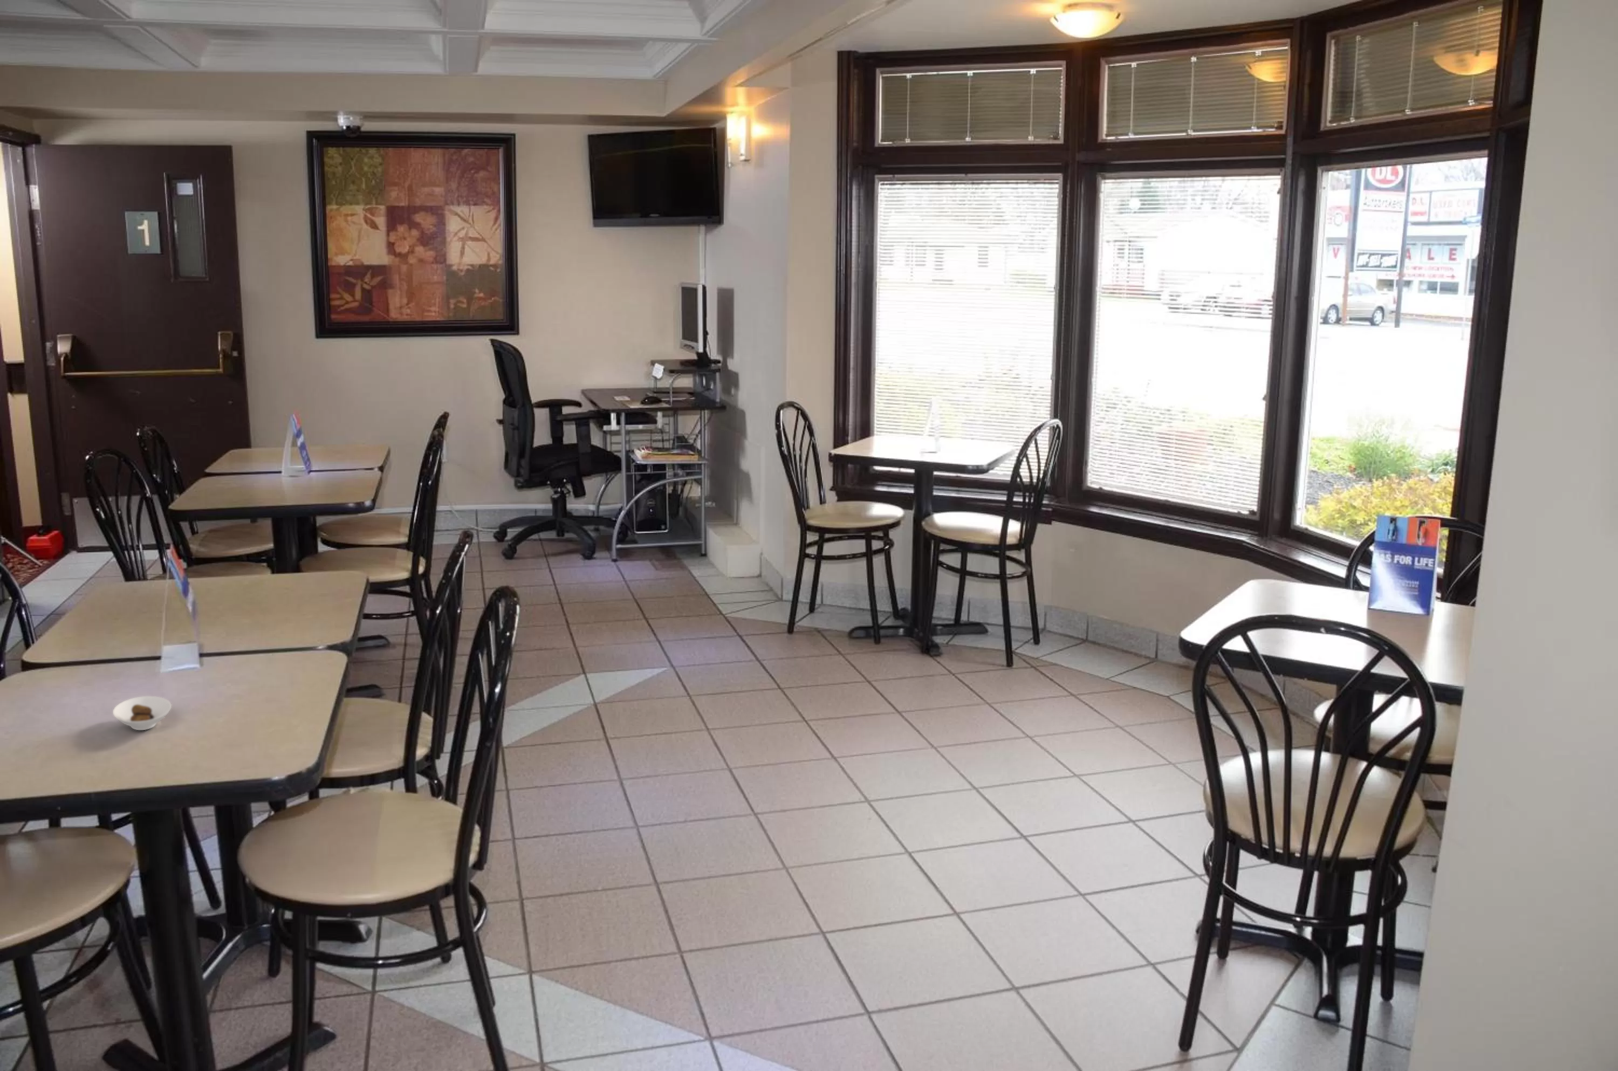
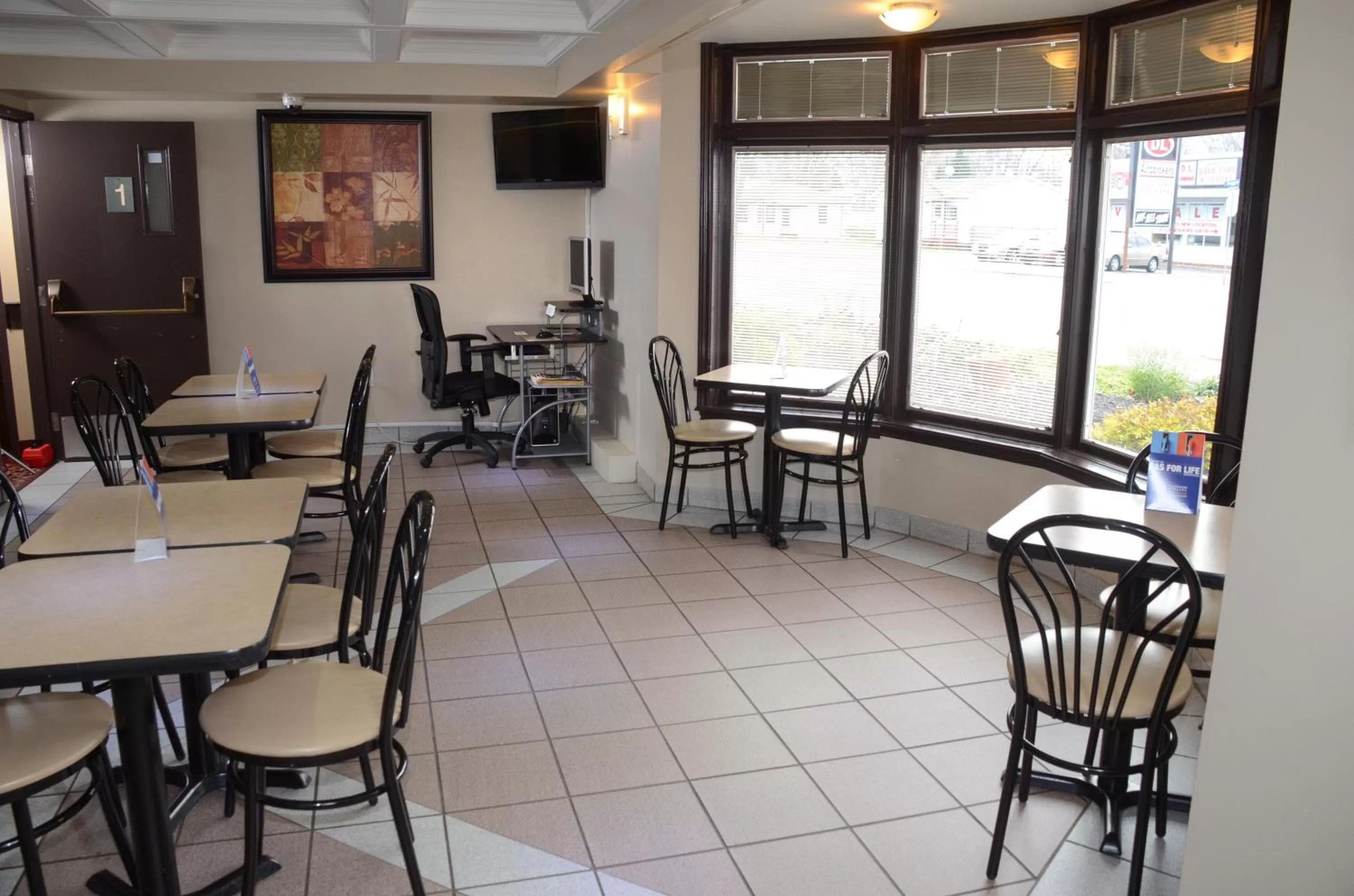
- saucer (142, 715)
